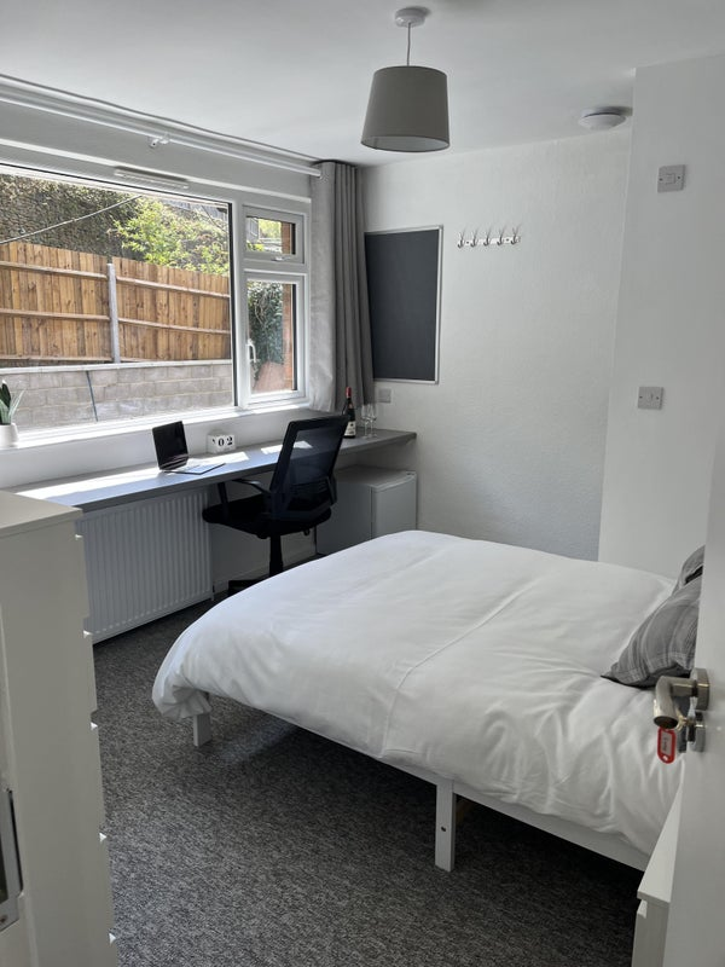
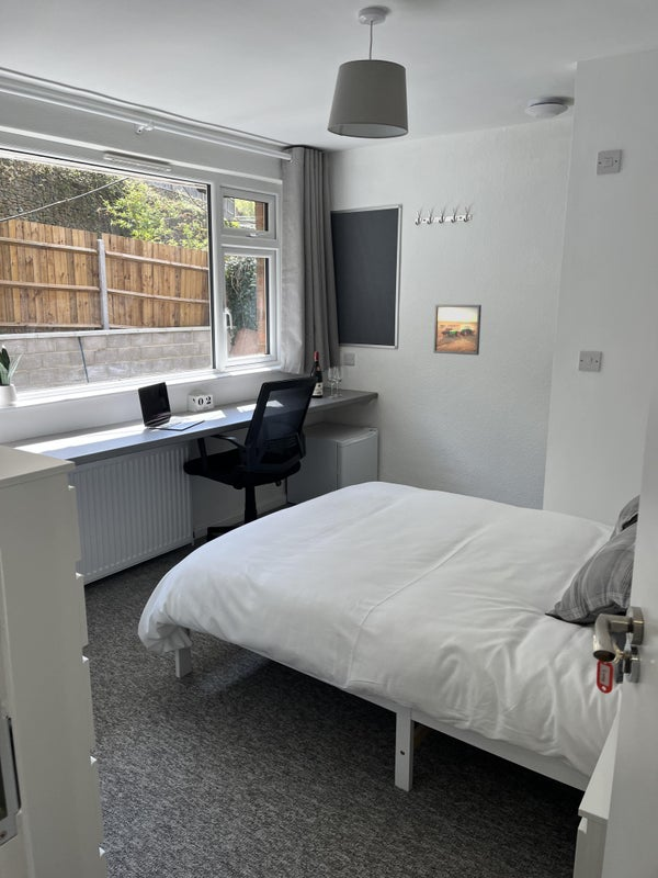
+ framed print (456, 329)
